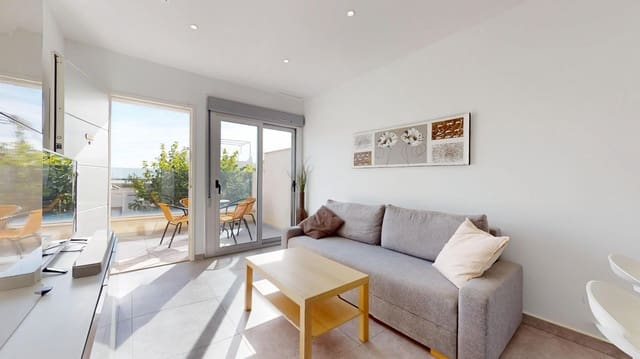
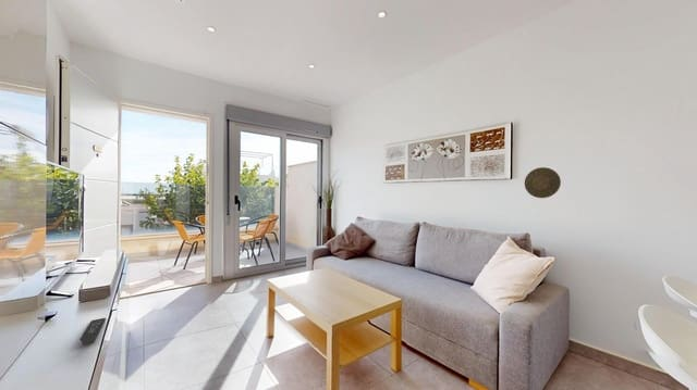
+ remote control (94, 329)
+ decorative plate (541, 183)
